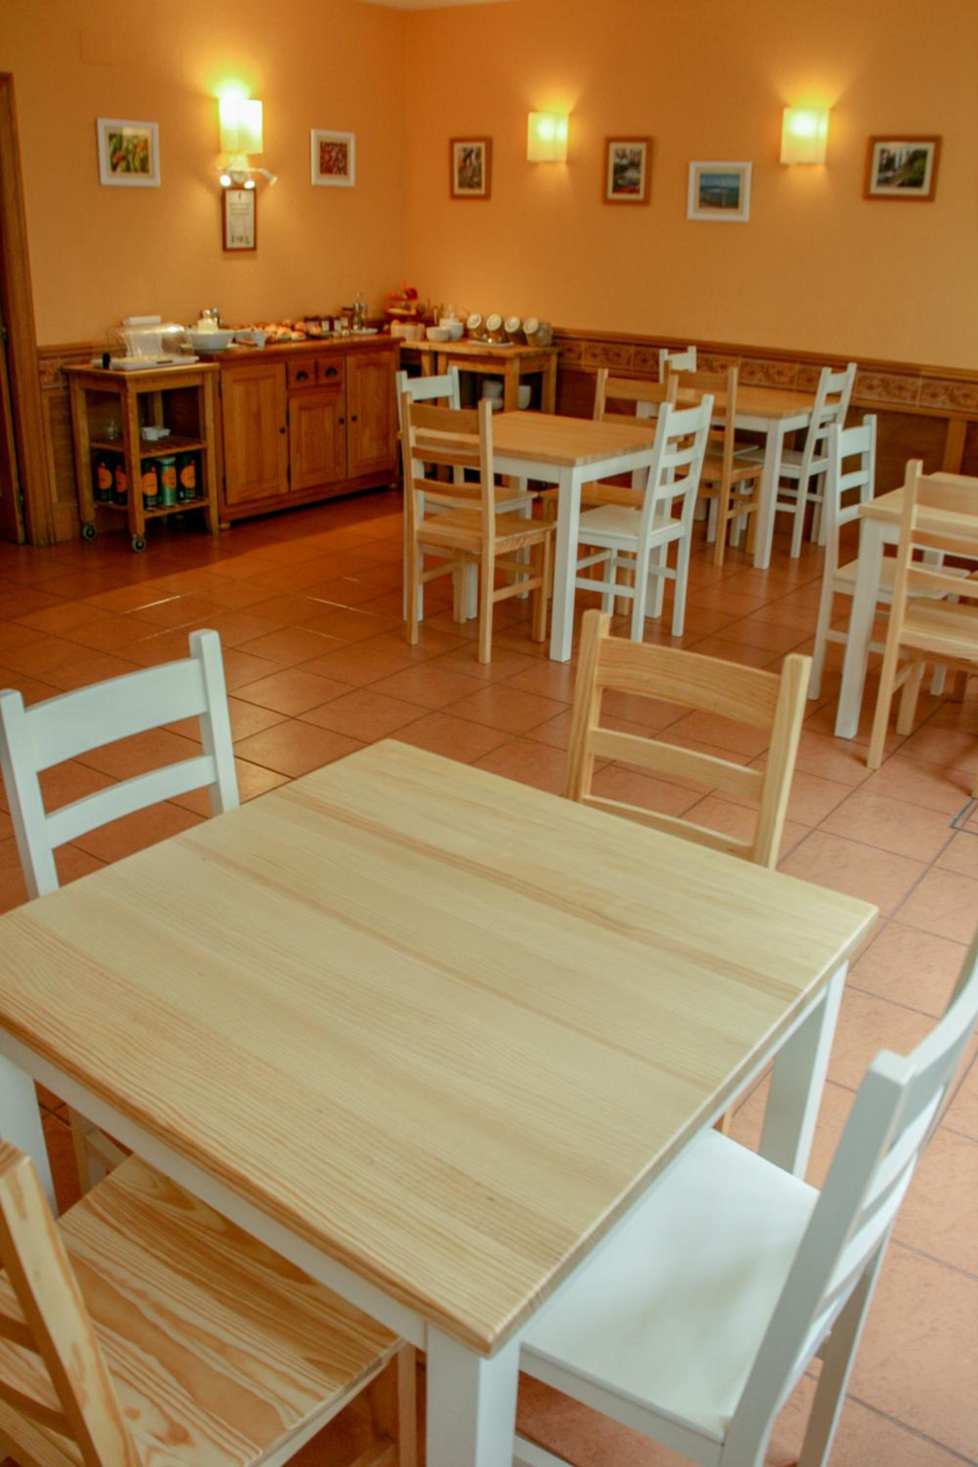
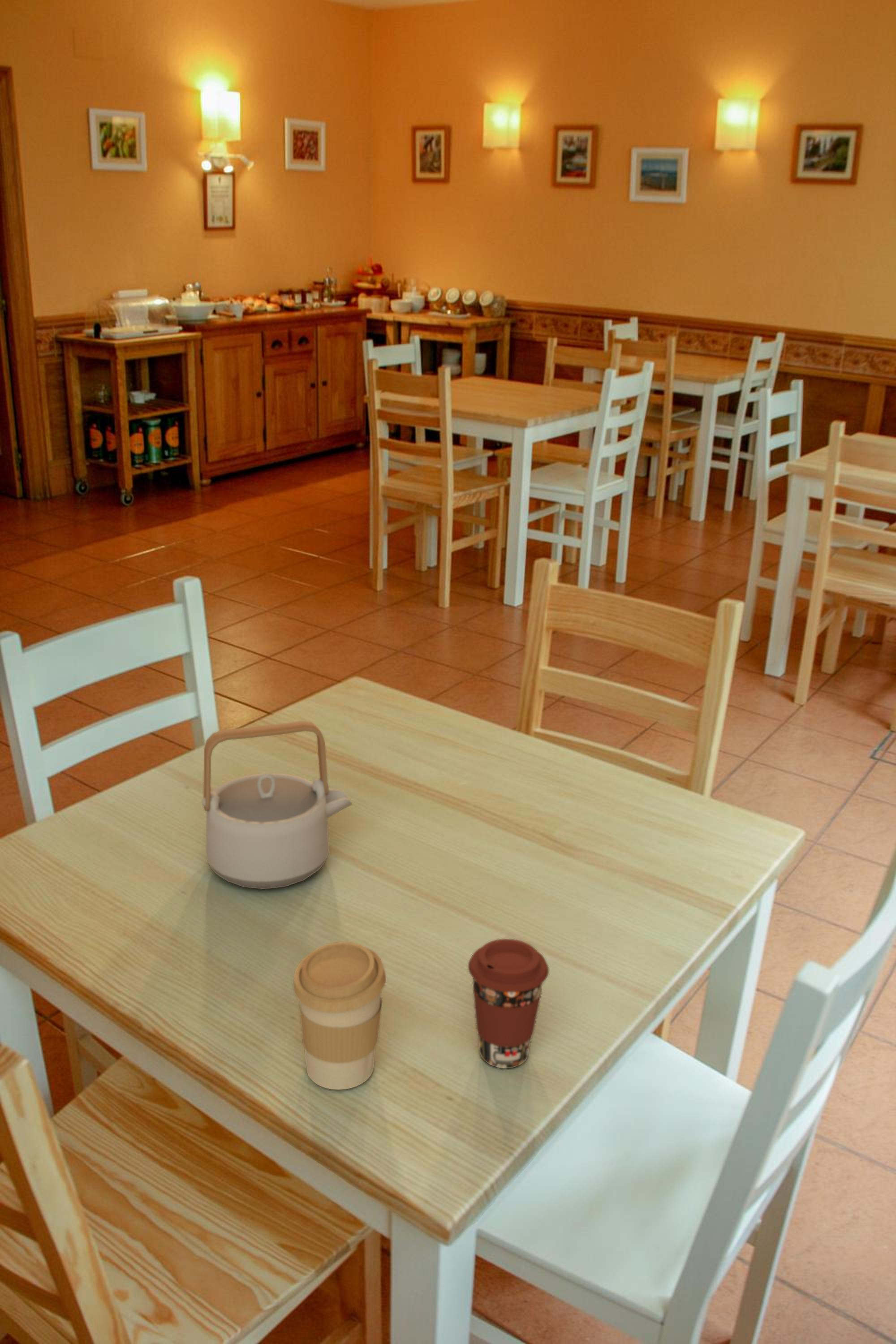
+ coffee cup (506, 1004)
+ teapot (278, 795)
+ coffee cup (340, 1014)
